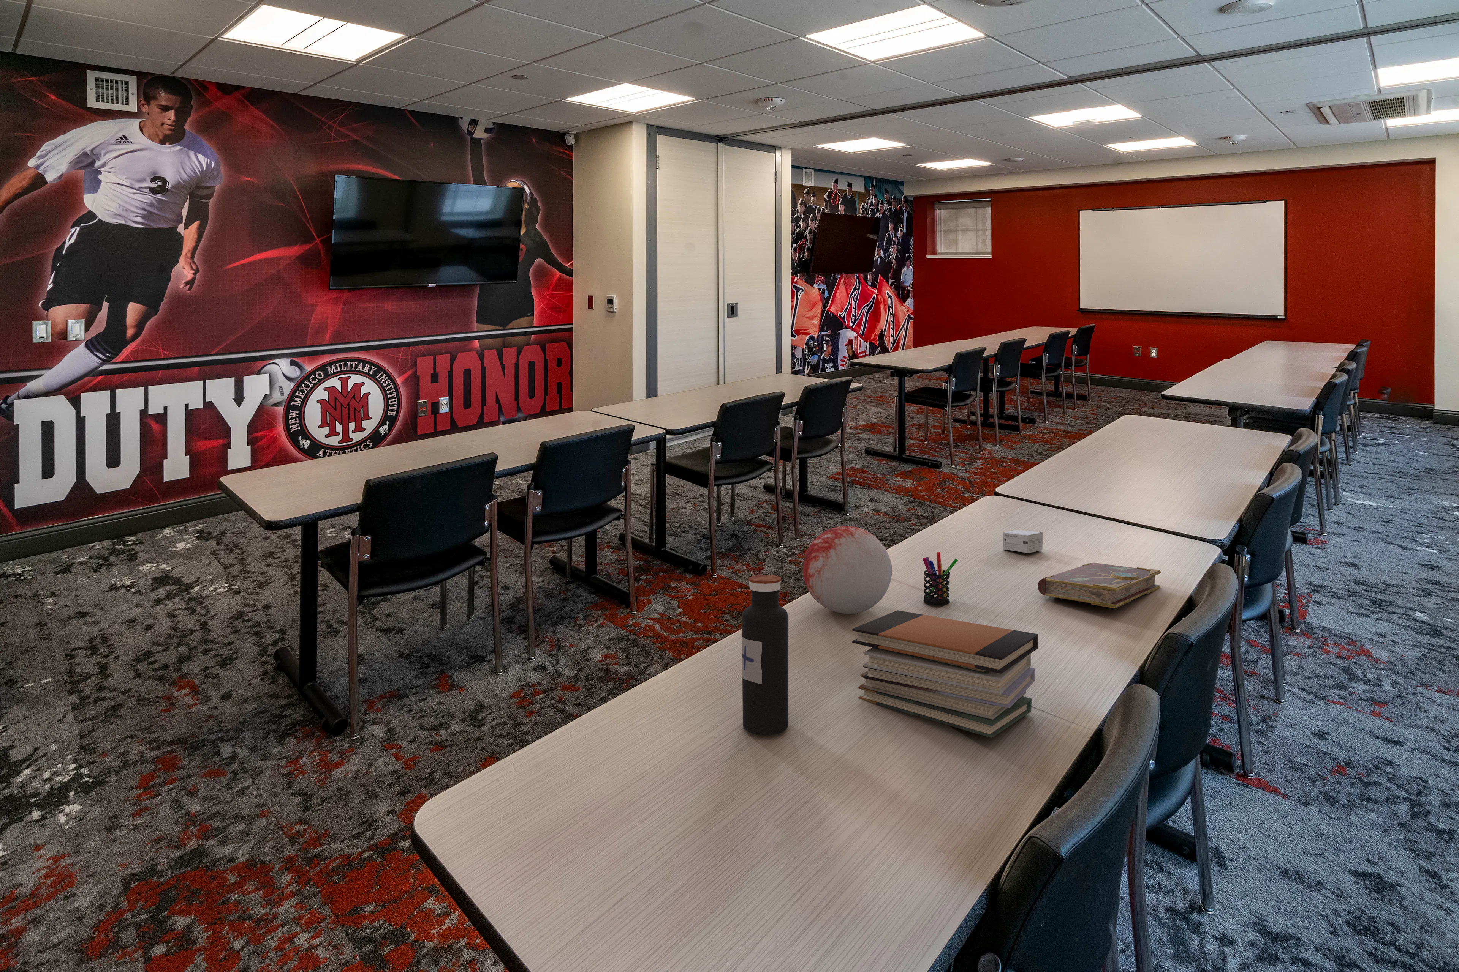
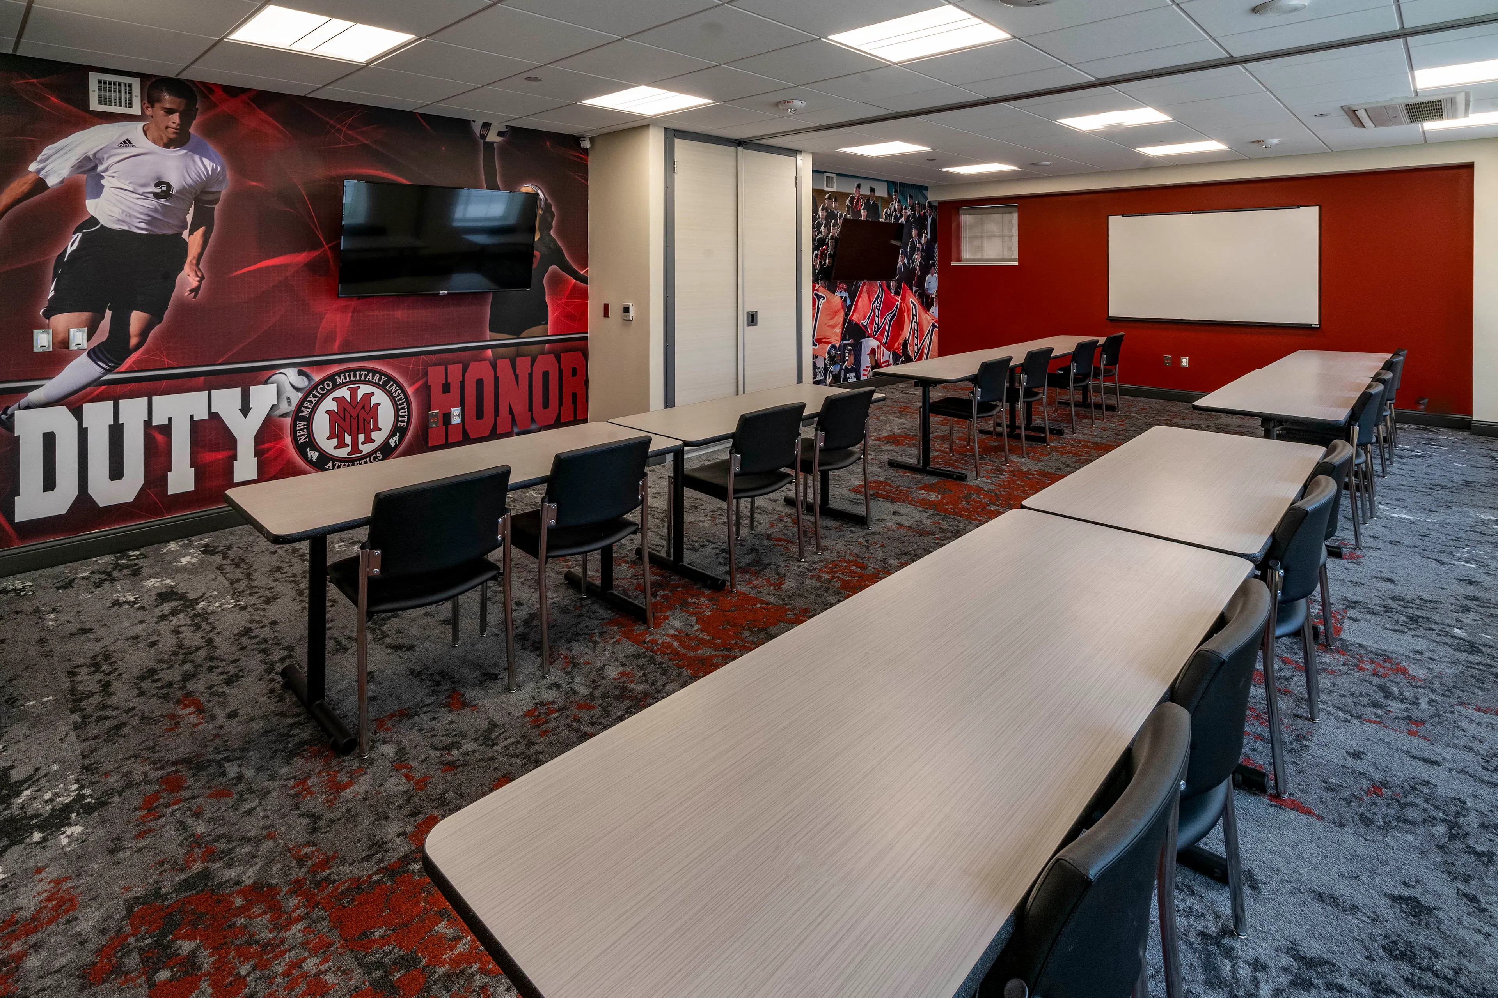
- small box (1023, 541)
- pen holder (940, 576)
- decorative orb (847, 570)
- book (1100, 581)
- water bottle (765, 653)
- book stack (944, 668)
